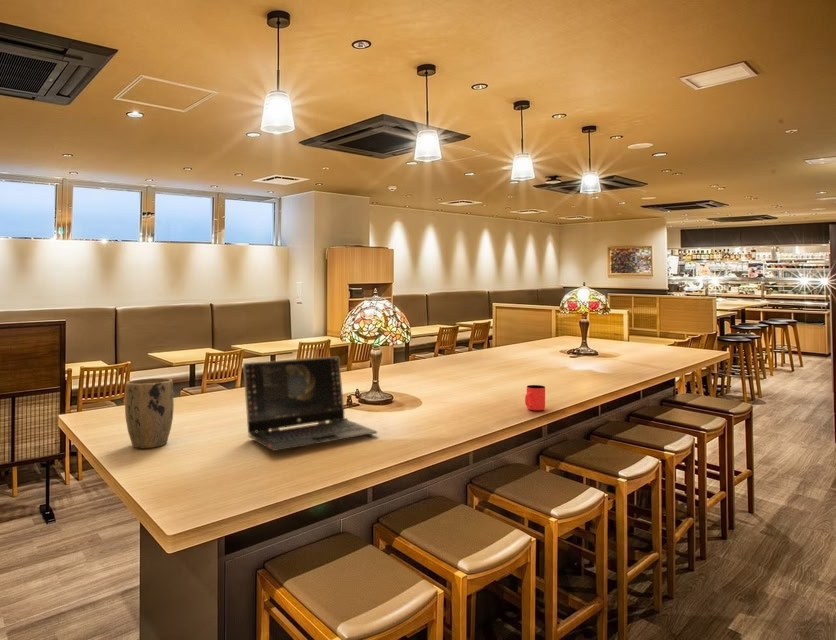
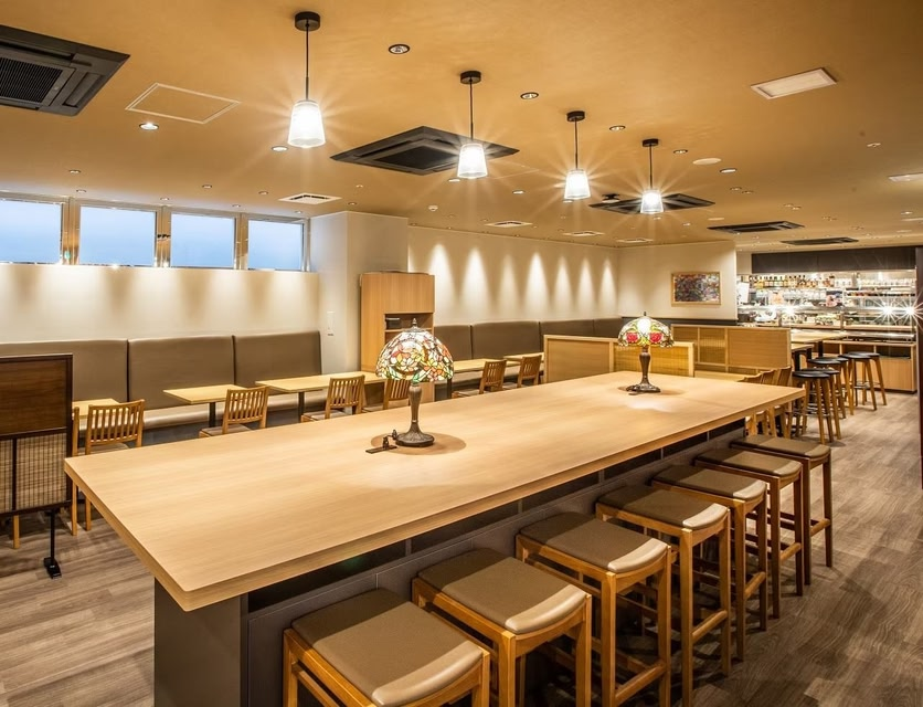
- cup (533, 398)
- laptop computer (310, 399)
- plant pot (149, 412)
